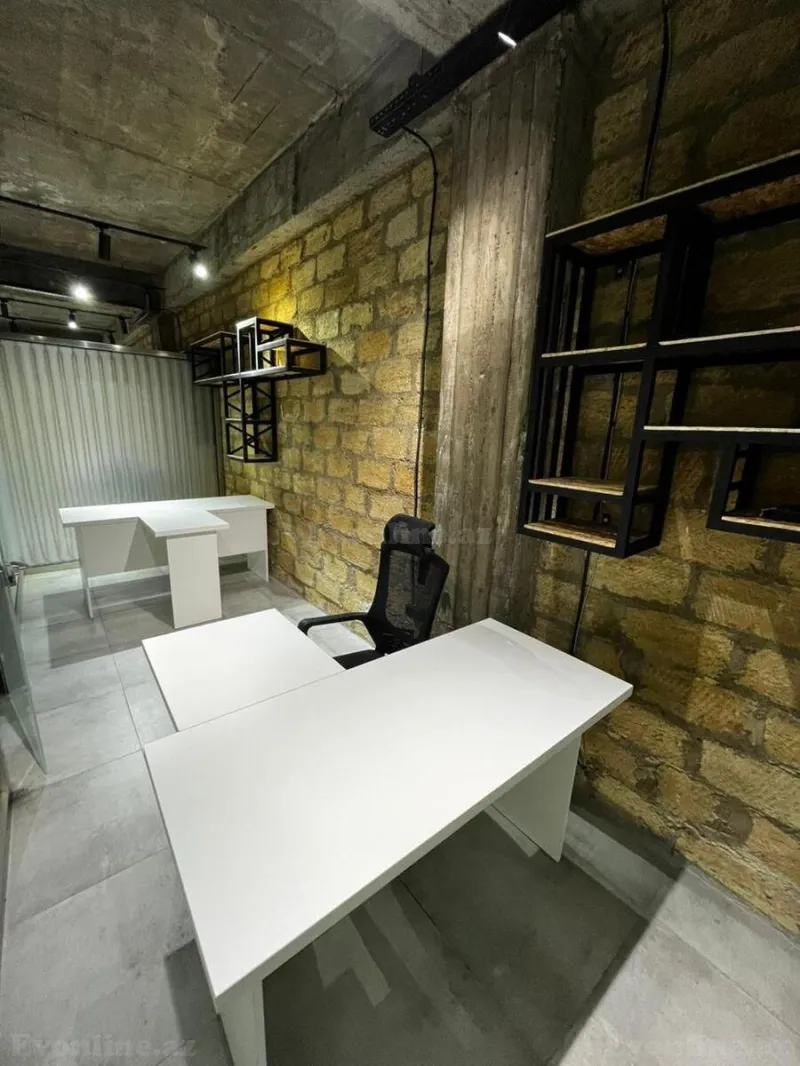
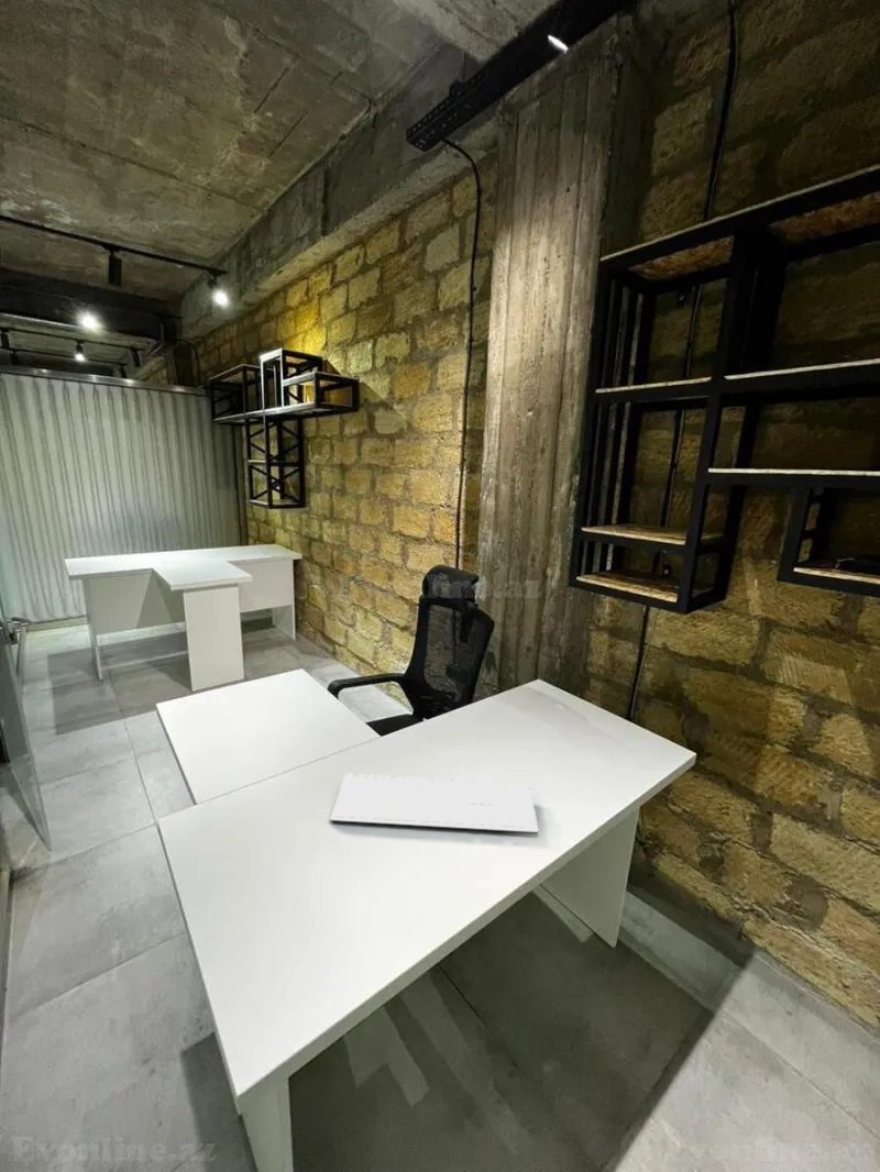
+ keyboard (435, 800)
